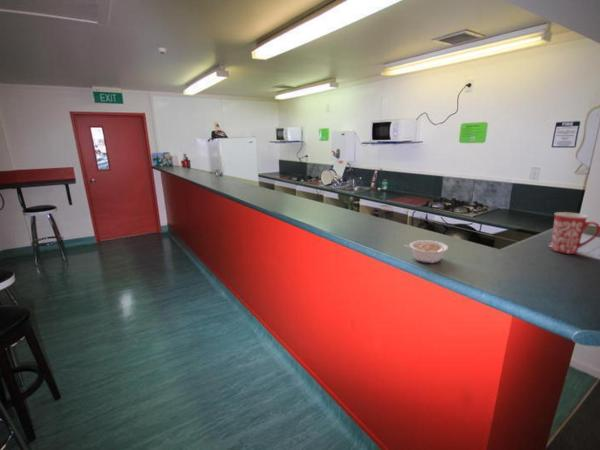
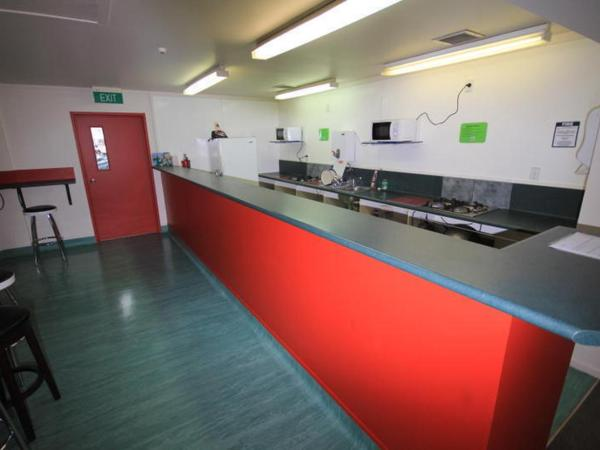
- mug (573, 233)
- legume (427, 251)
